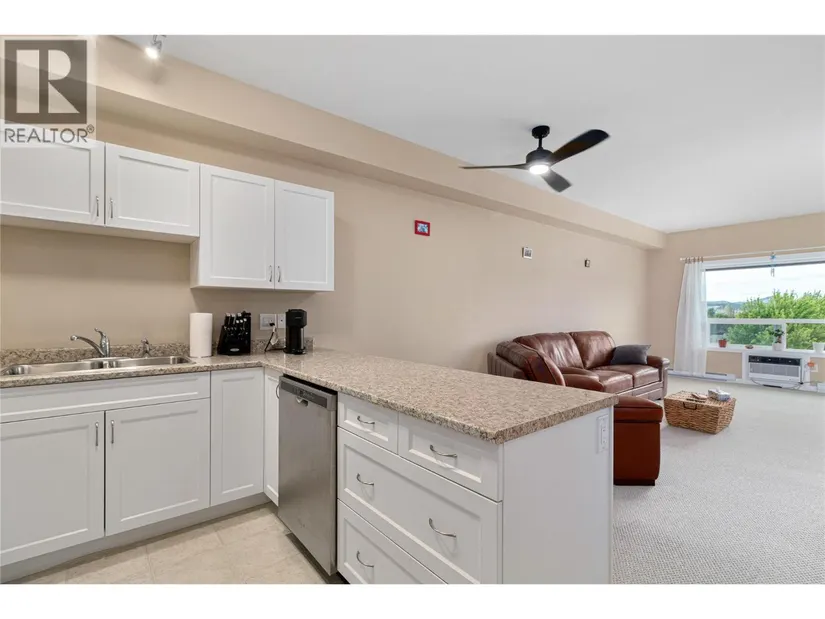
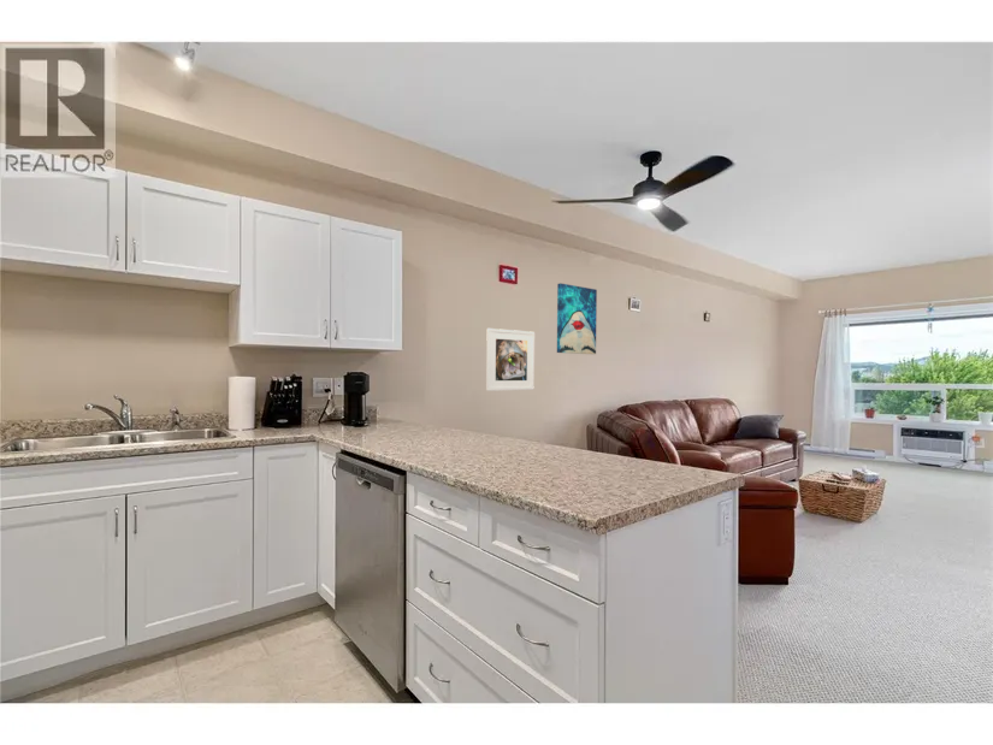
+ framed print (510, 360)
+ wall art (577, 319)
